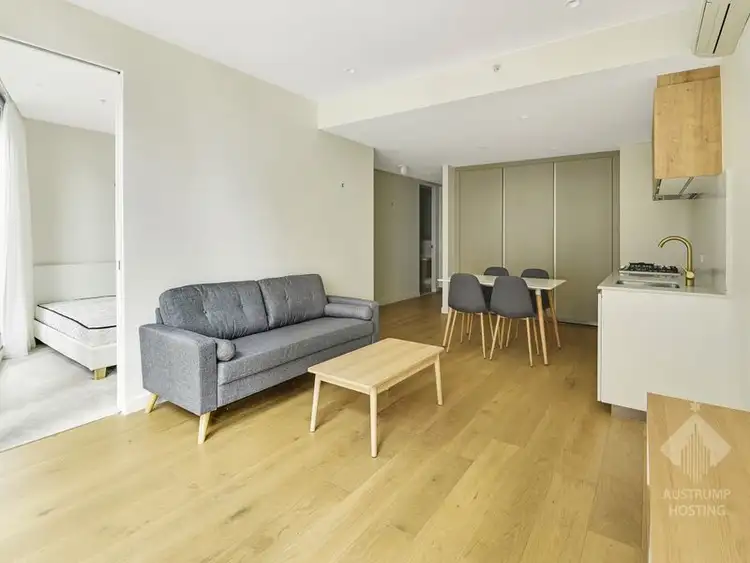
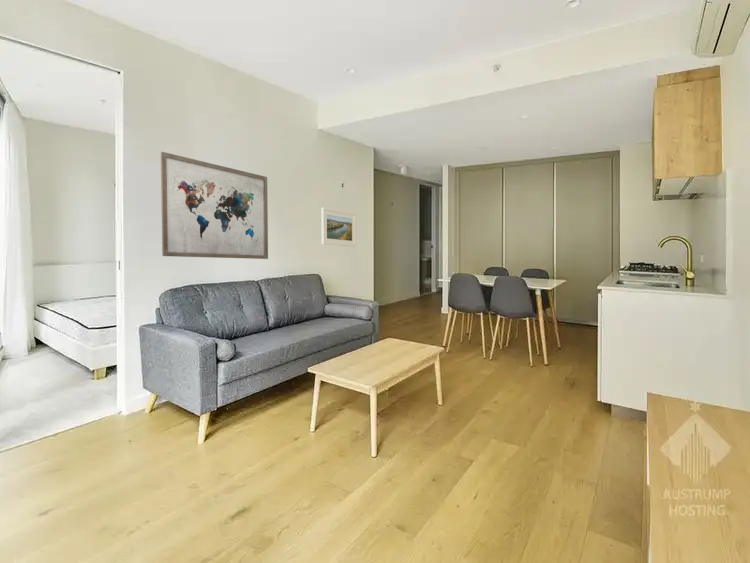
+ wall art (220, 211)
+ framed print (339, 228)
